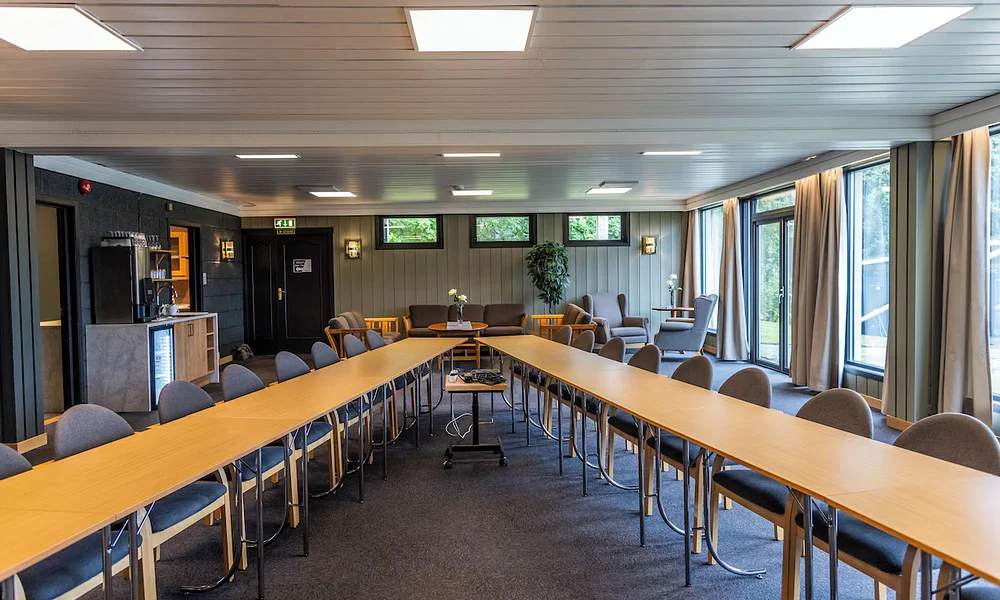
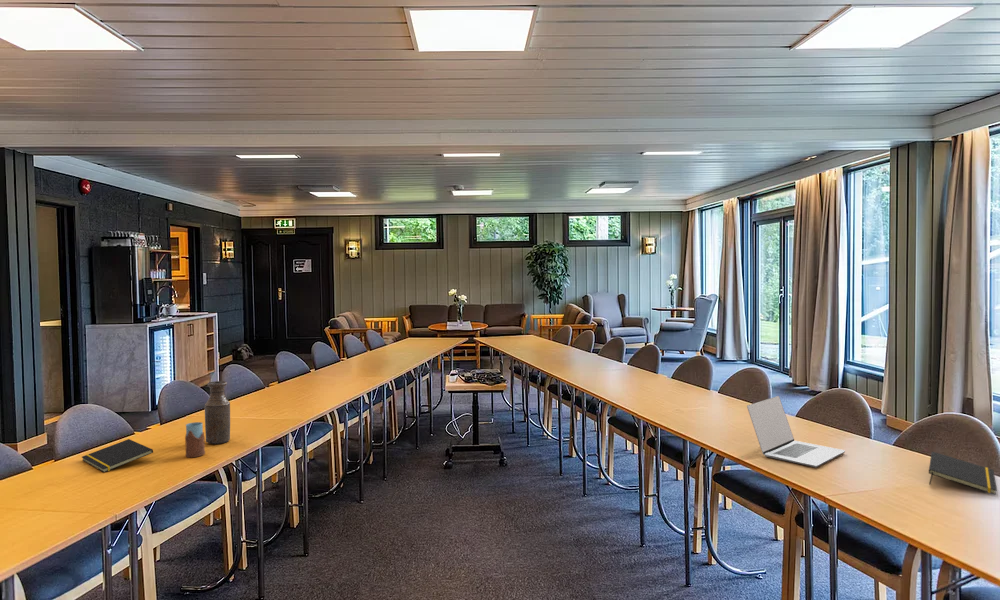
+ laptop (790, 429)
+ notepad (961, 471)
+ notepad (117, 454)
+ bottle (217, 411)
+ drinking glass (196, 438)
